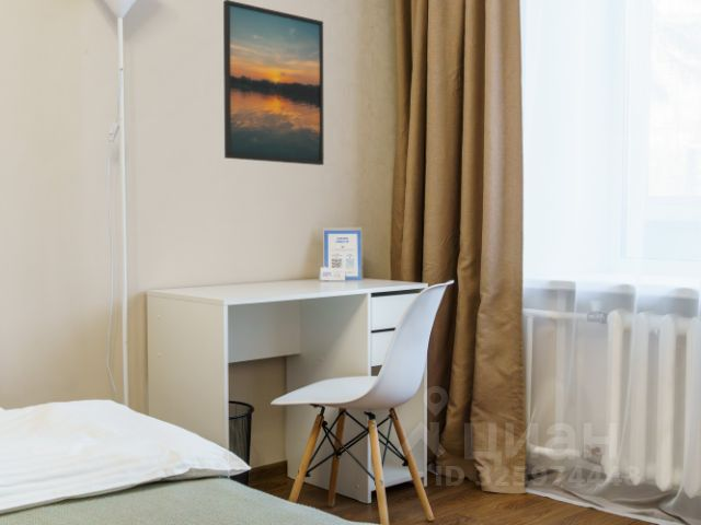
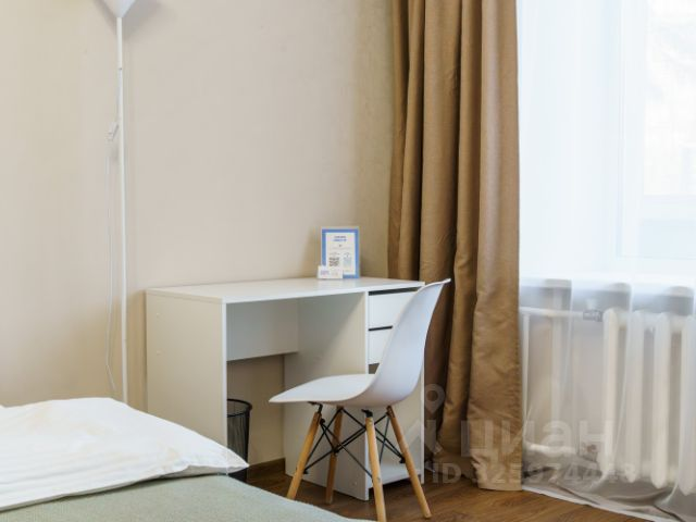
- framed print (275, 86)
